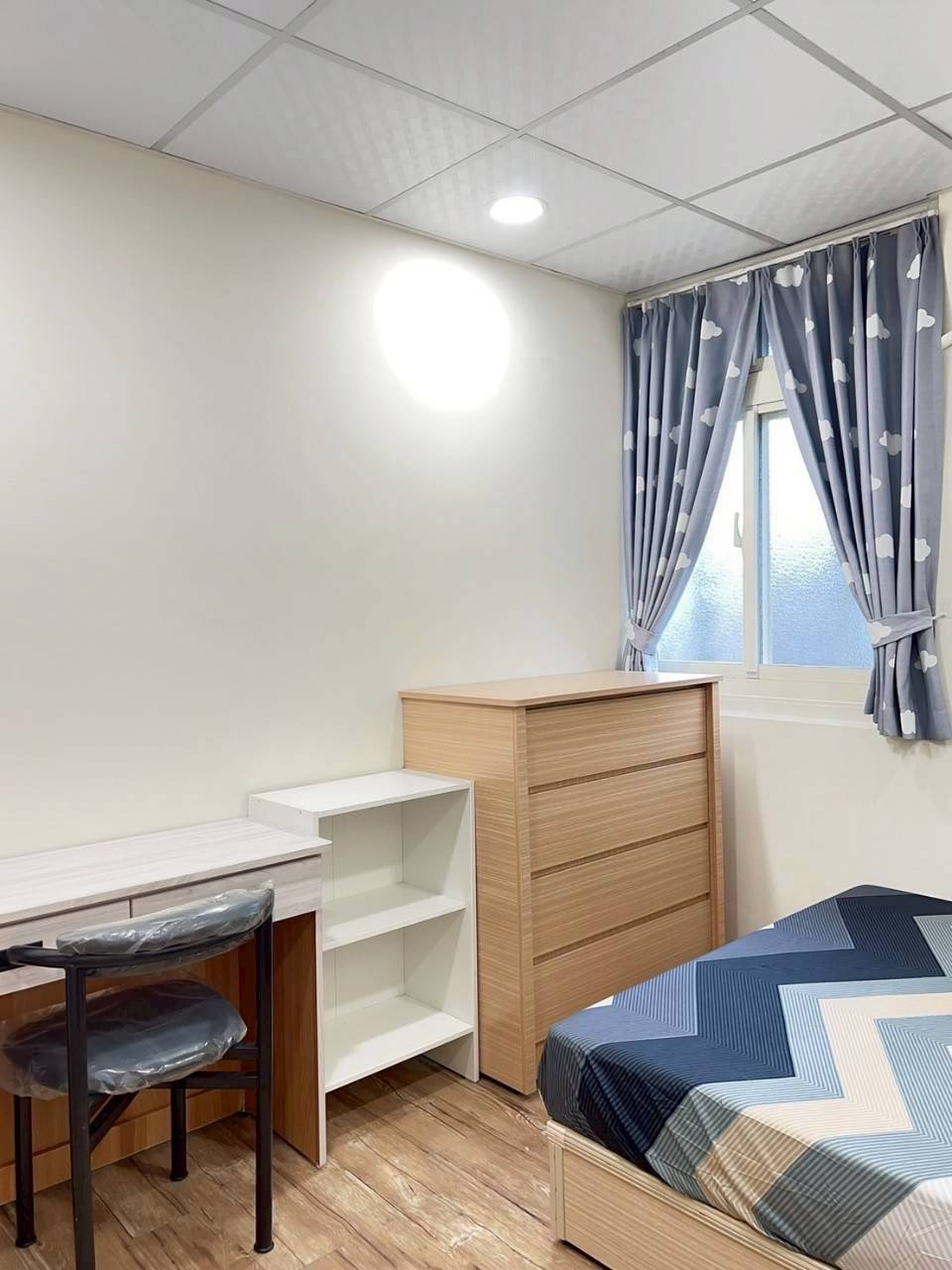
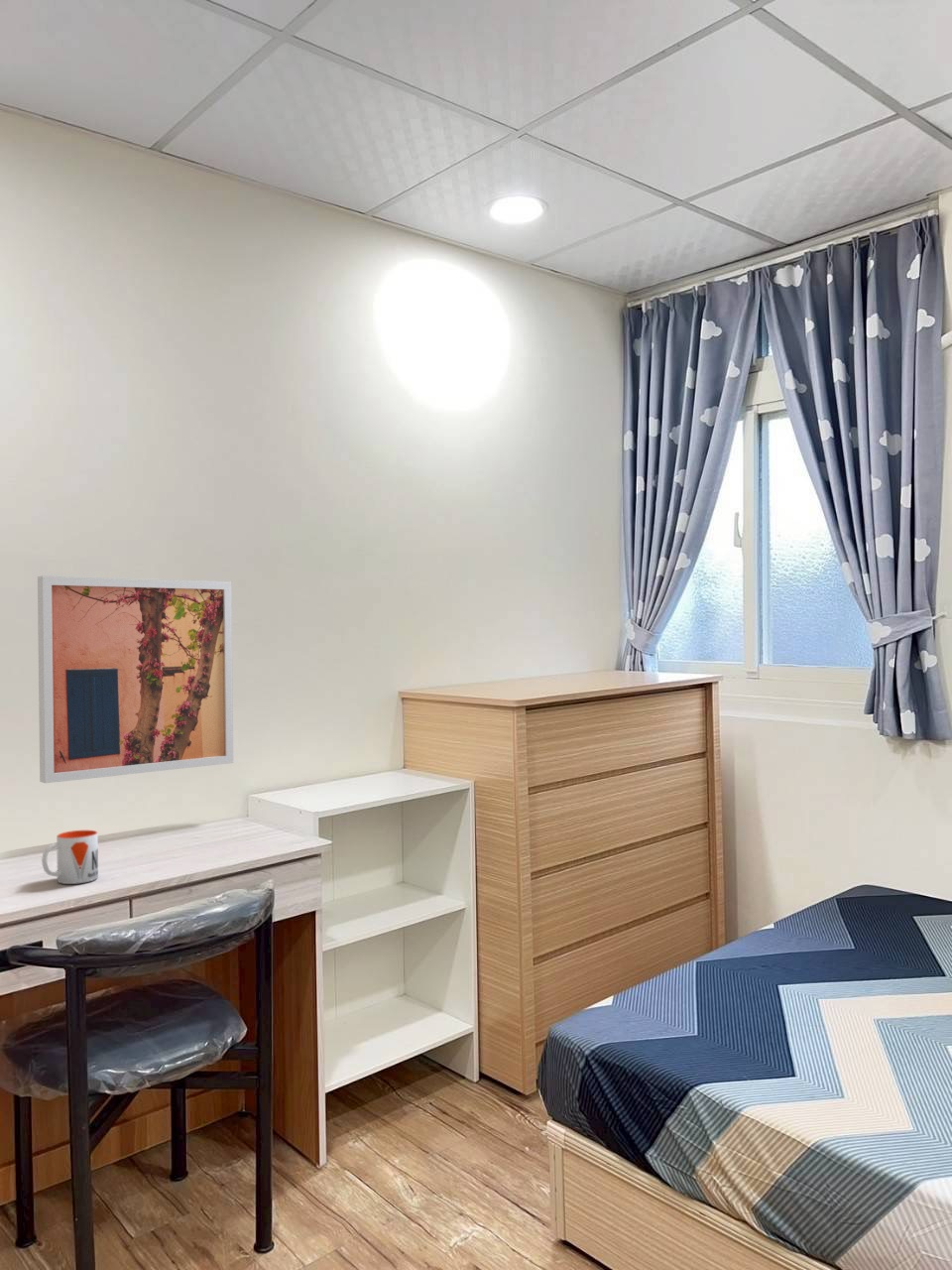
+ mug (69, 857)
+ wall art (141, 675)
